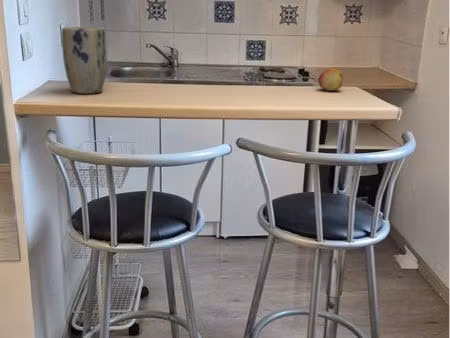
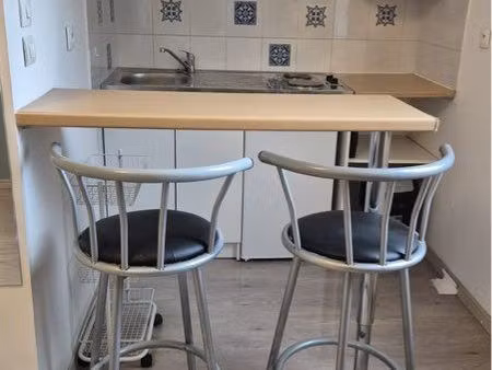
- fruit (331, 79)
- plant pot (85, 60)
